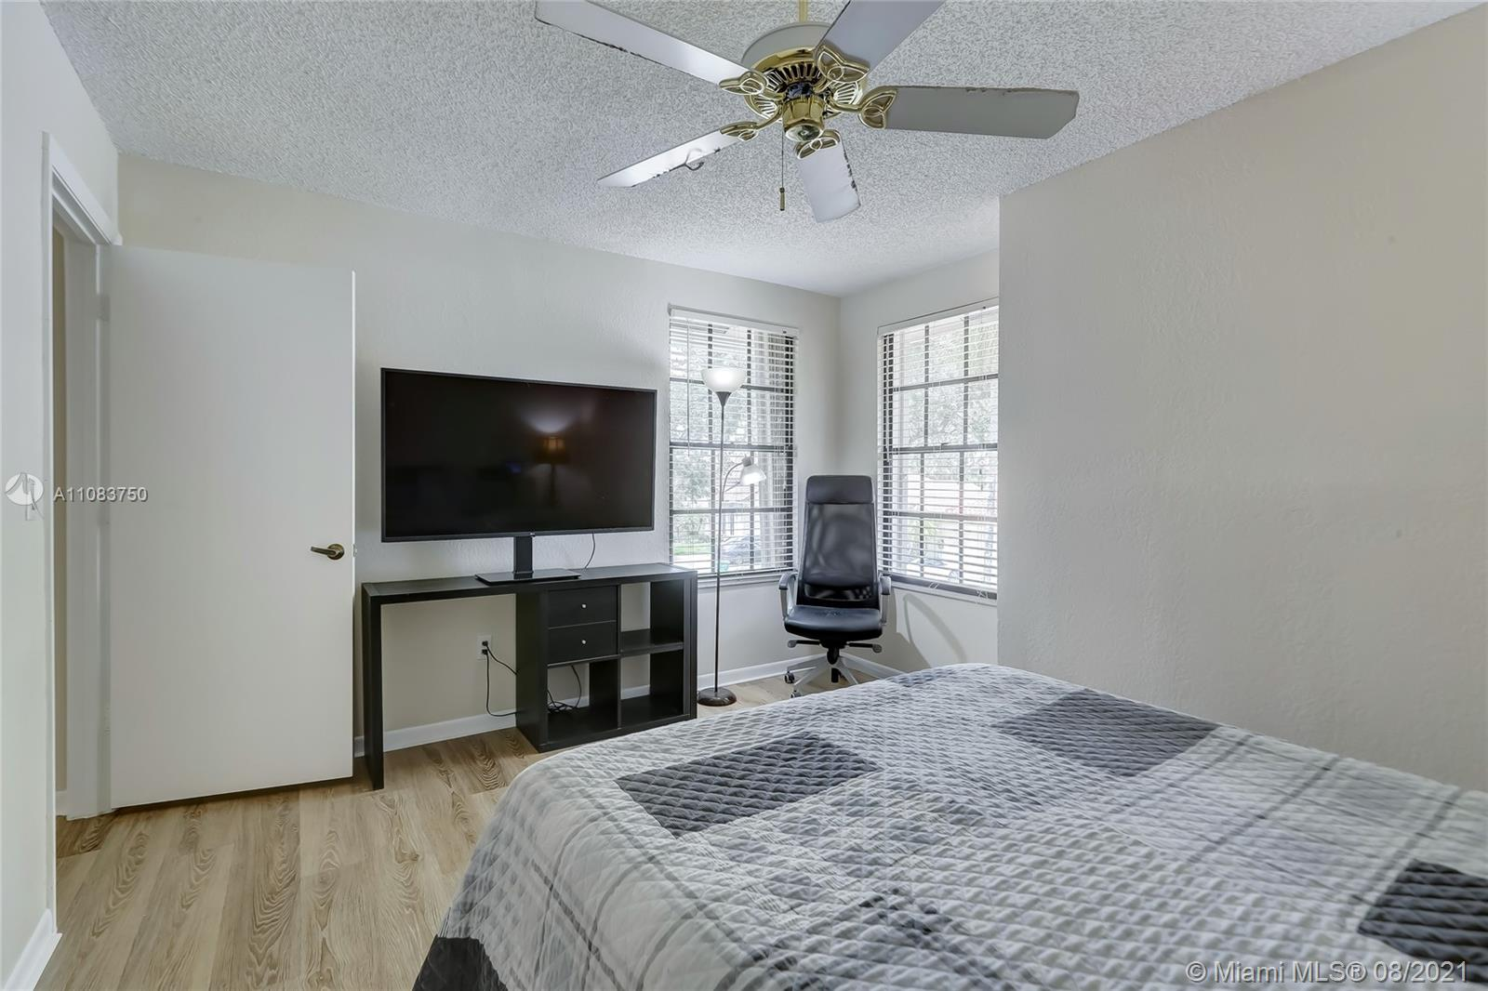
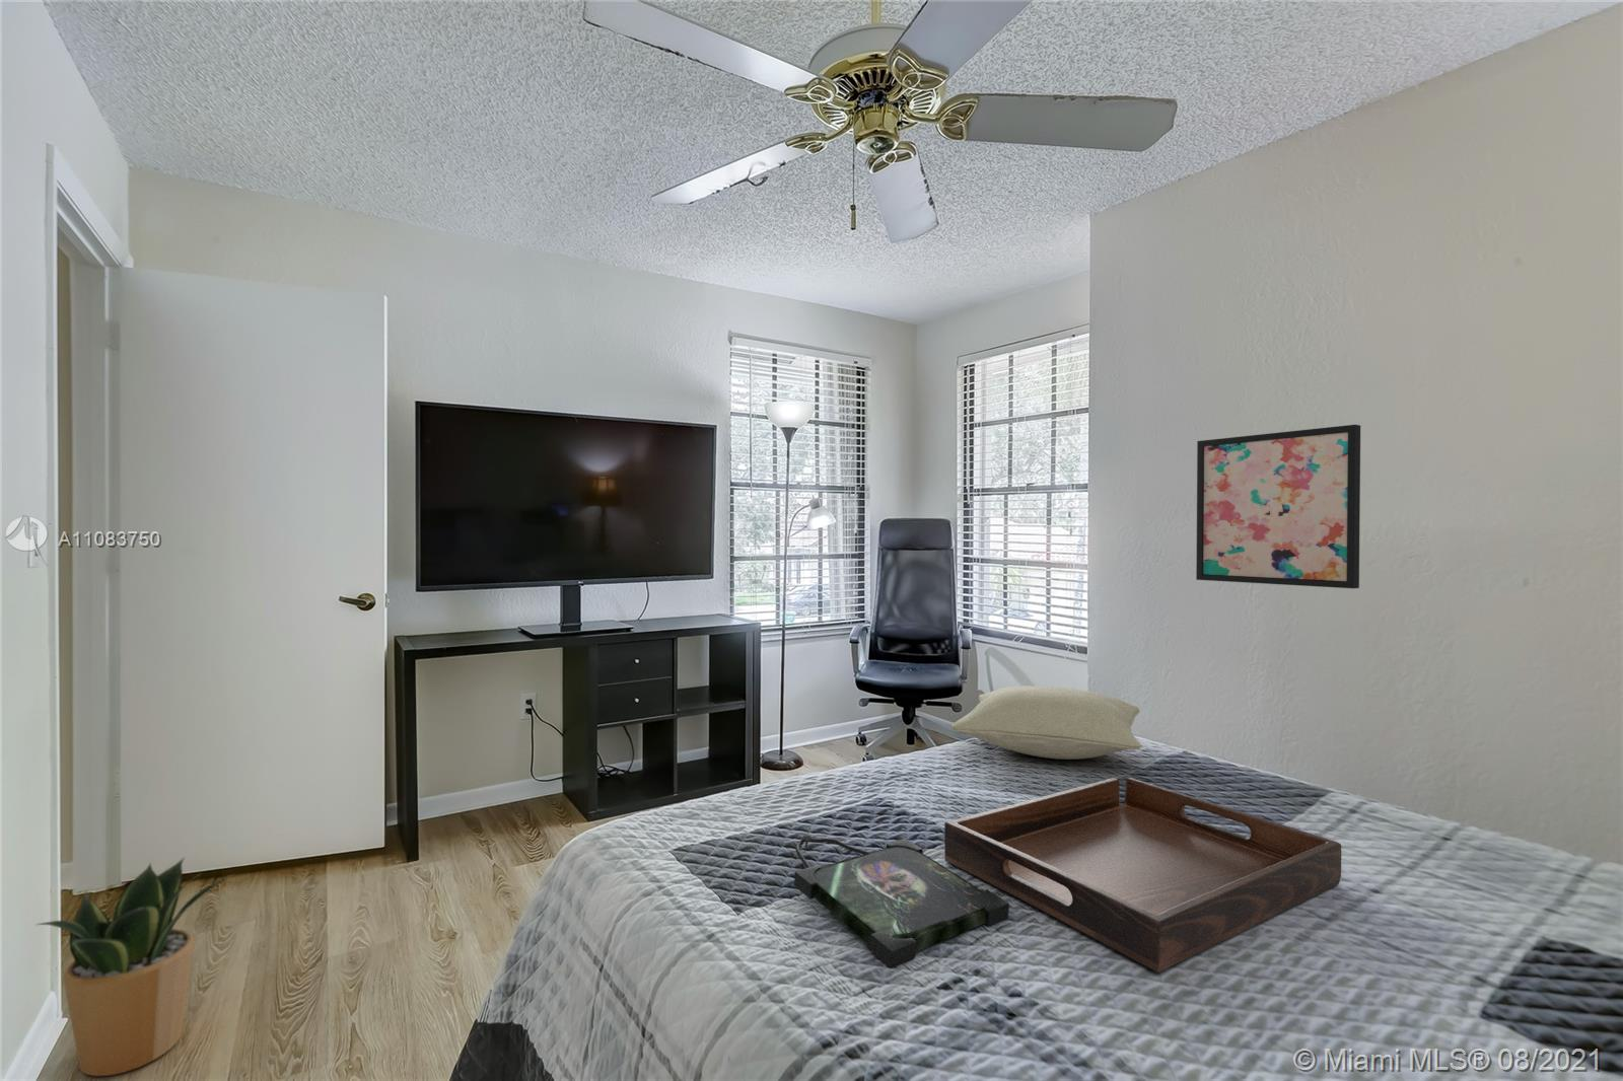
+ serving tray (1137, 851)
+ pillow (1049, 718)
+ potted plant (144, 963)
+ wall art (1271, 508)
+ photo frame (869, 876)
